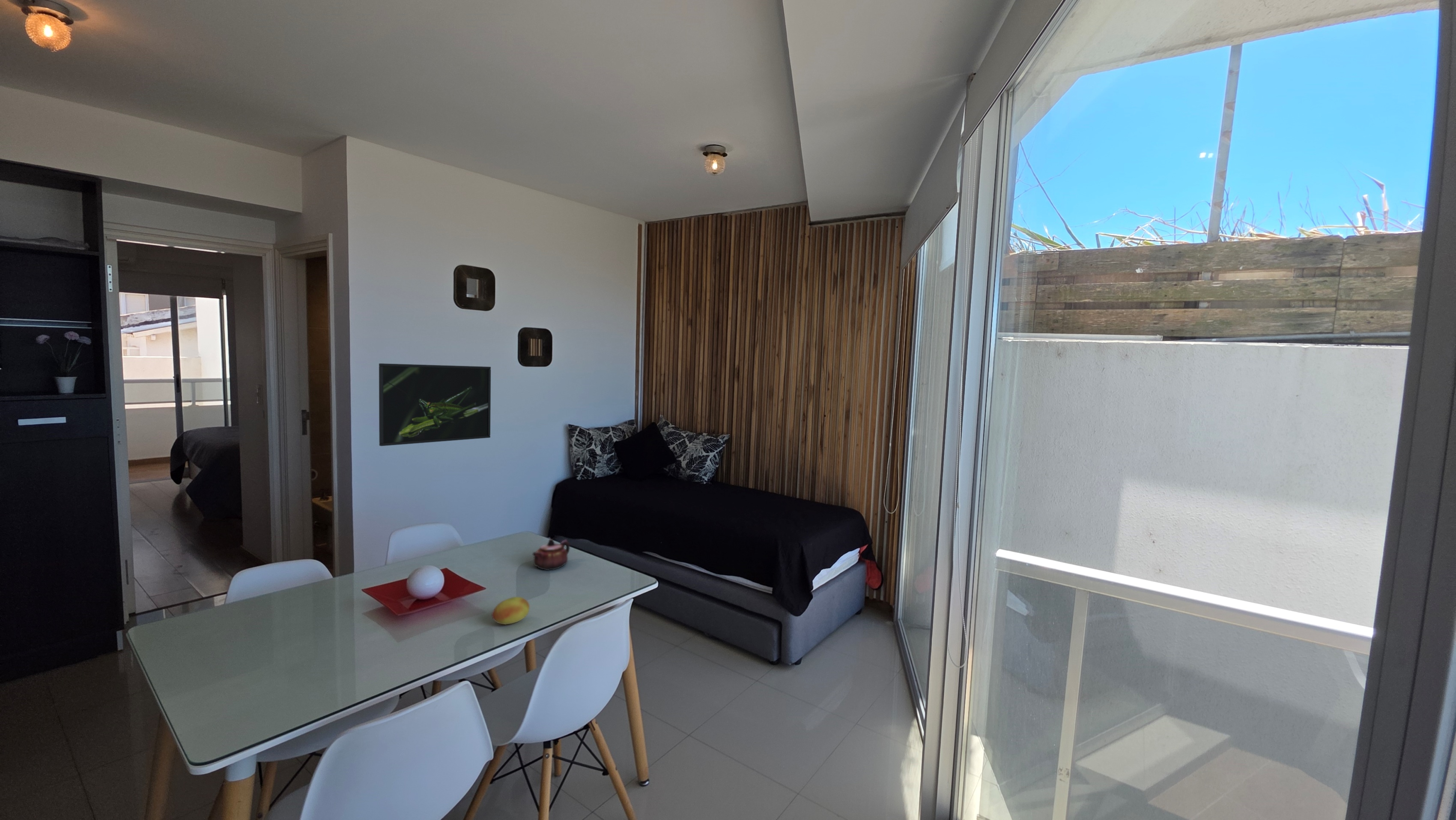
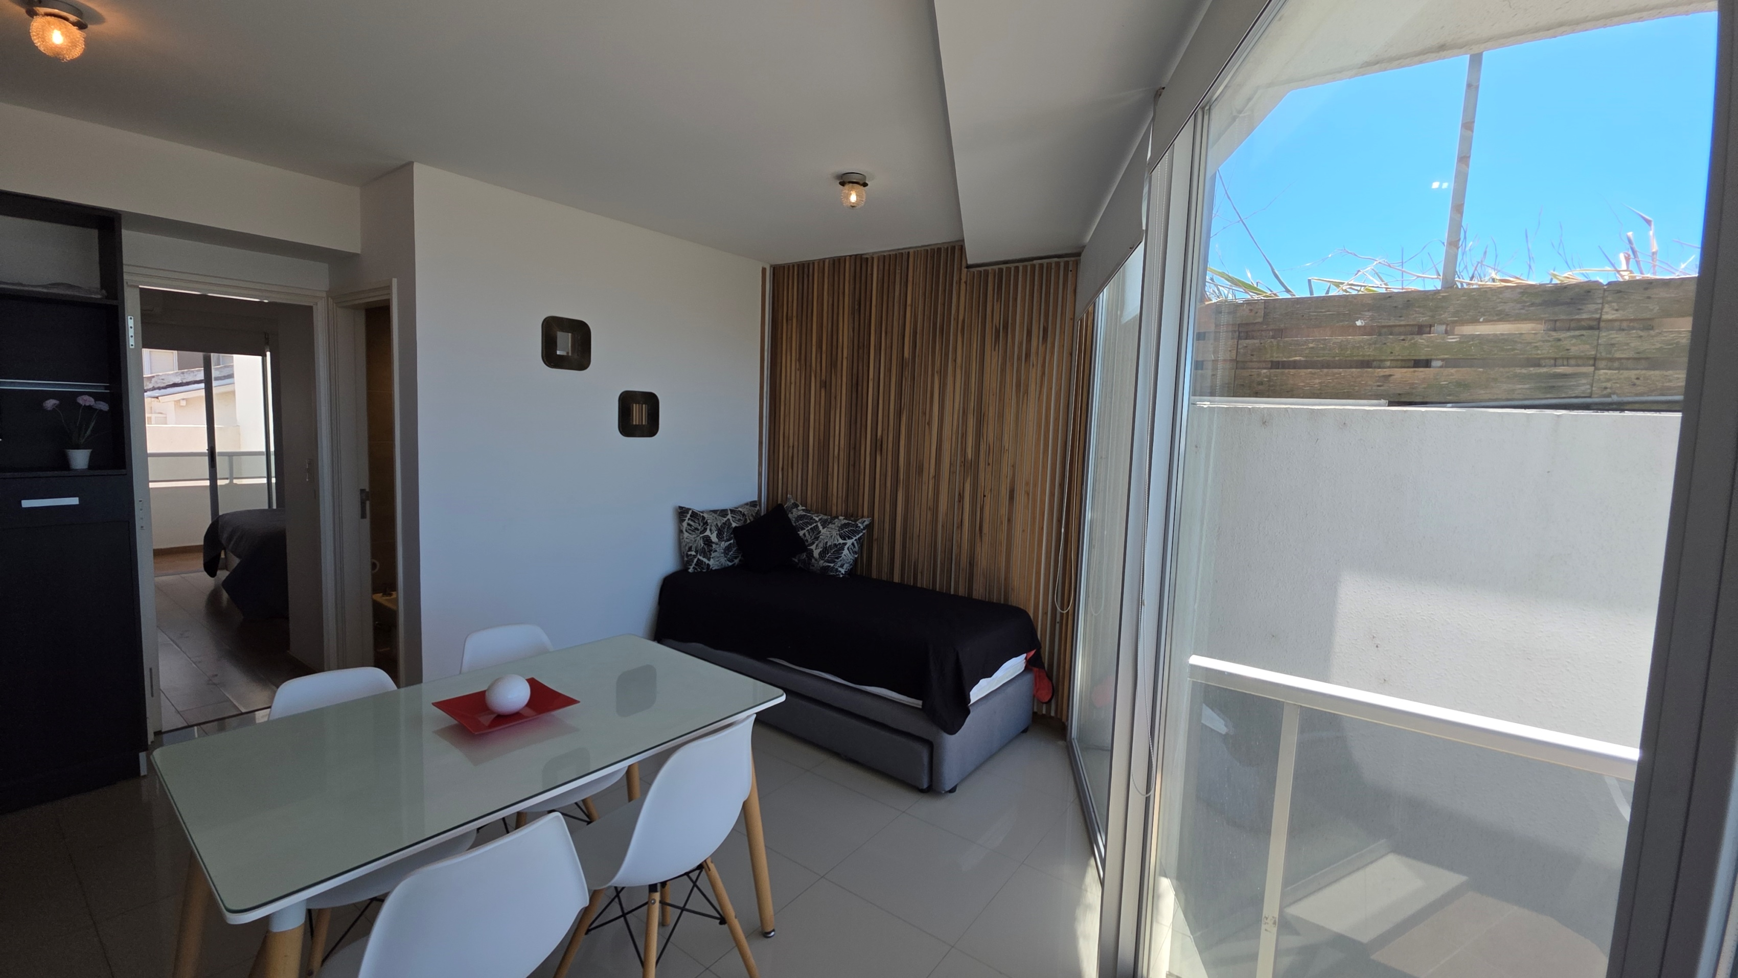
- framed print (439, 403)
- teapot (552, 552)
- fruit (511, 610)
